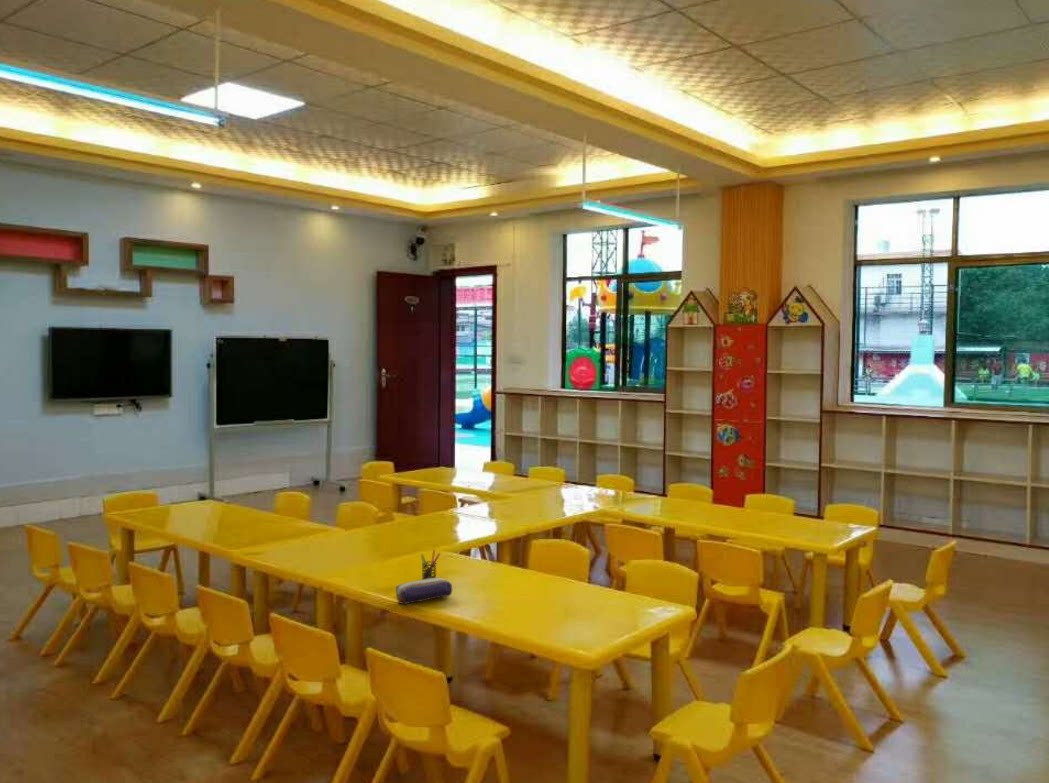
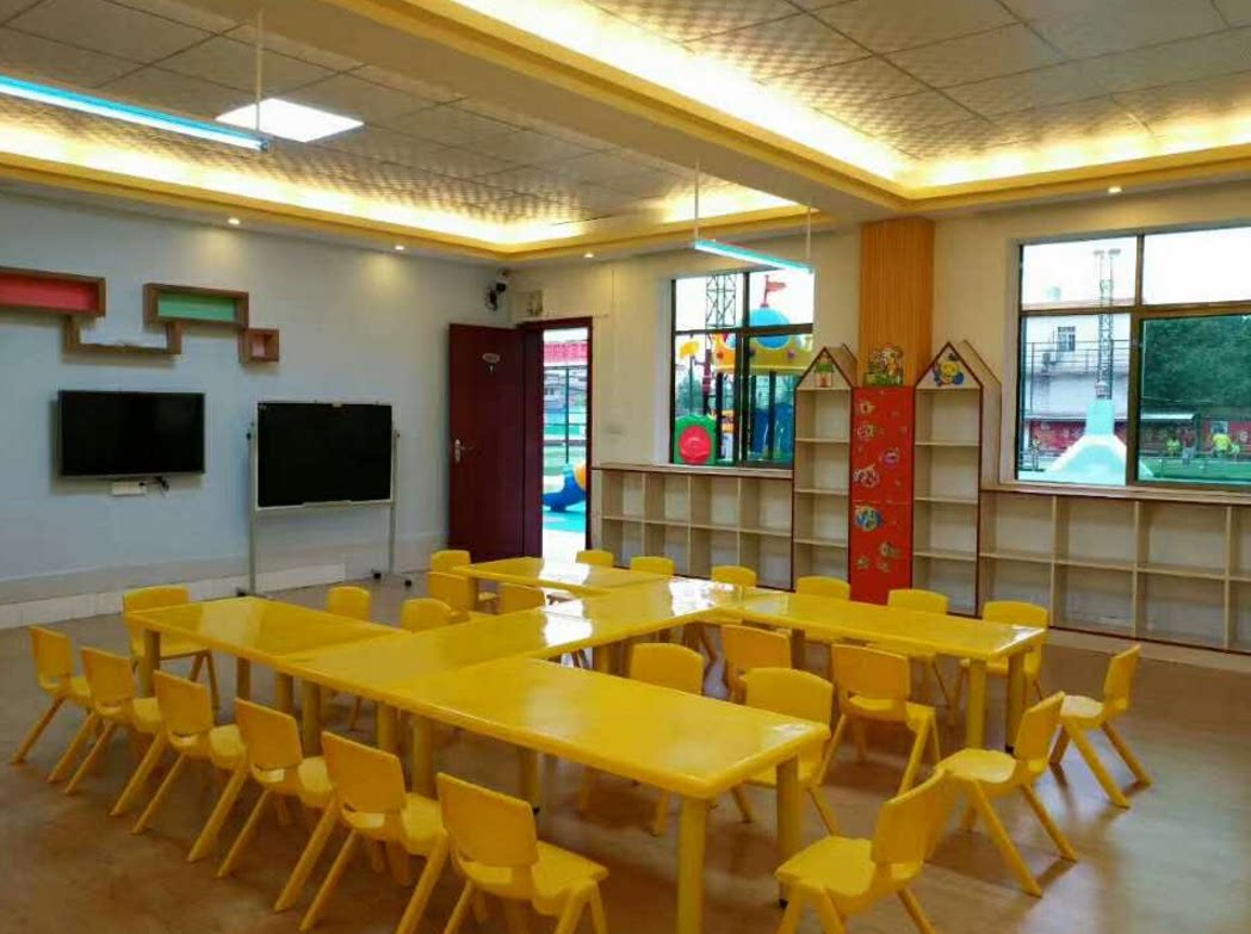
- pencil case (424, 590)
- pen holder (428, 565)
